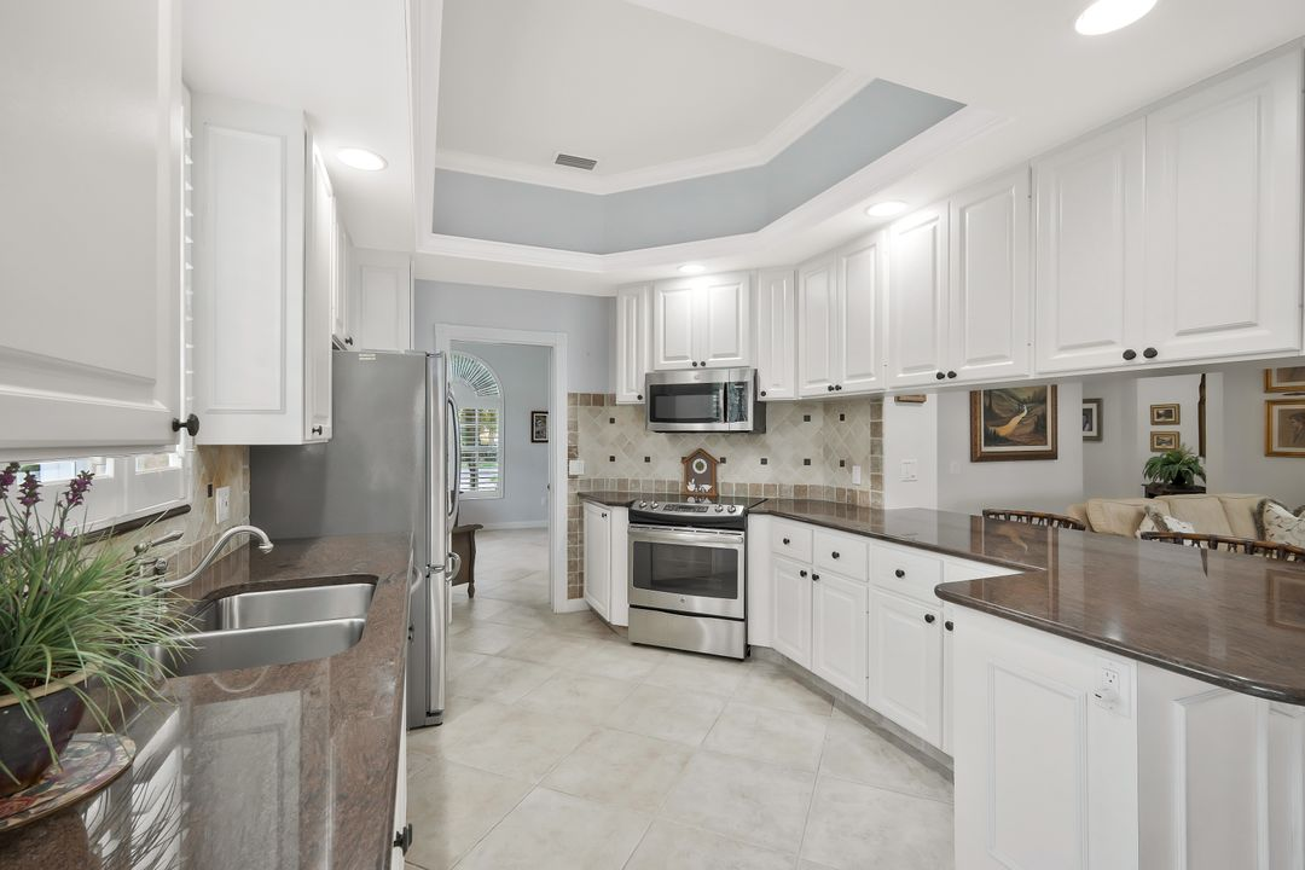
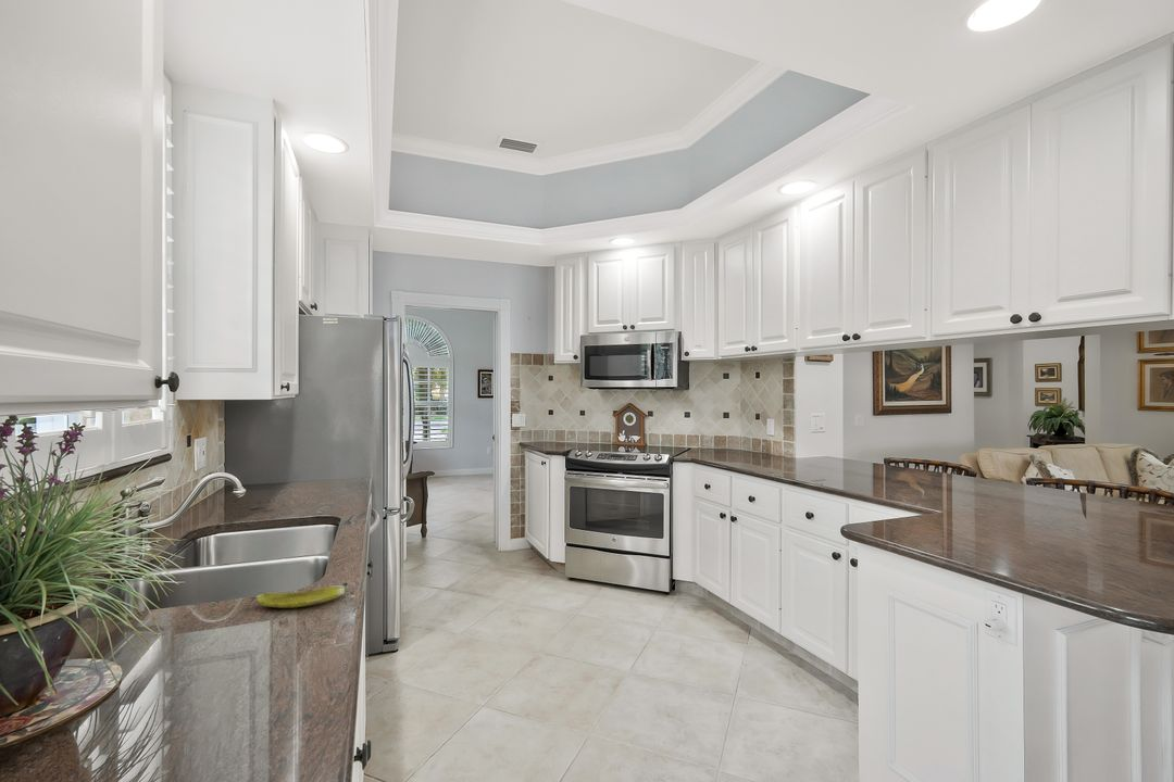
+ banana (305, 594)
